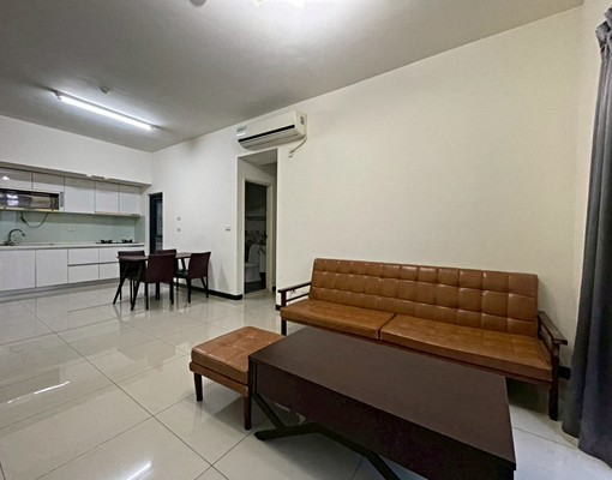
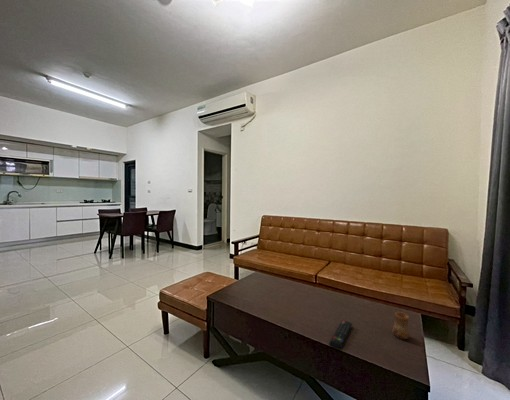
+ cup (401, 325)
+ remote control (341, 333)
